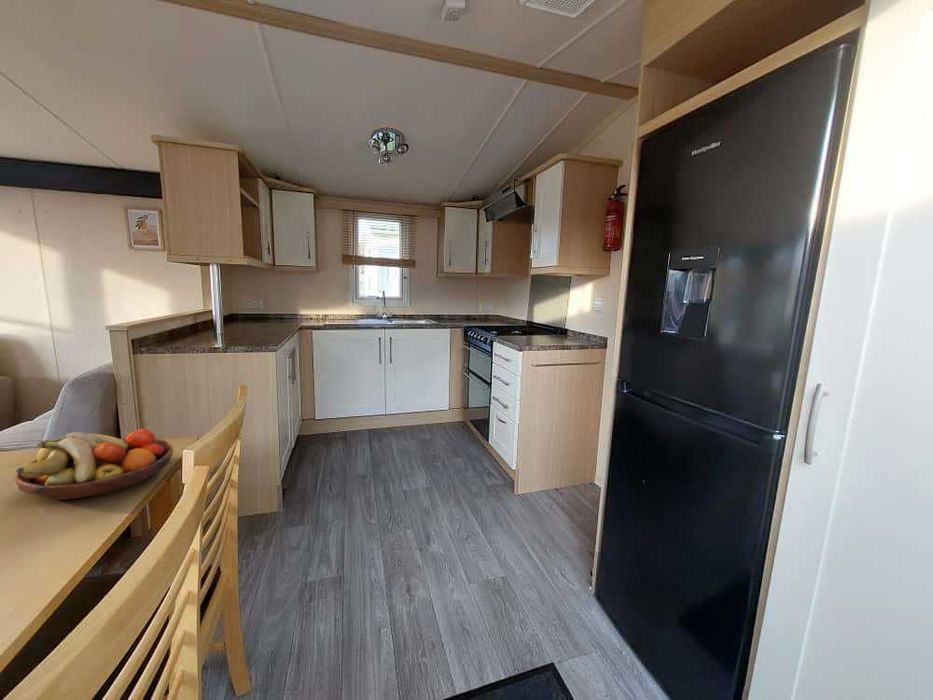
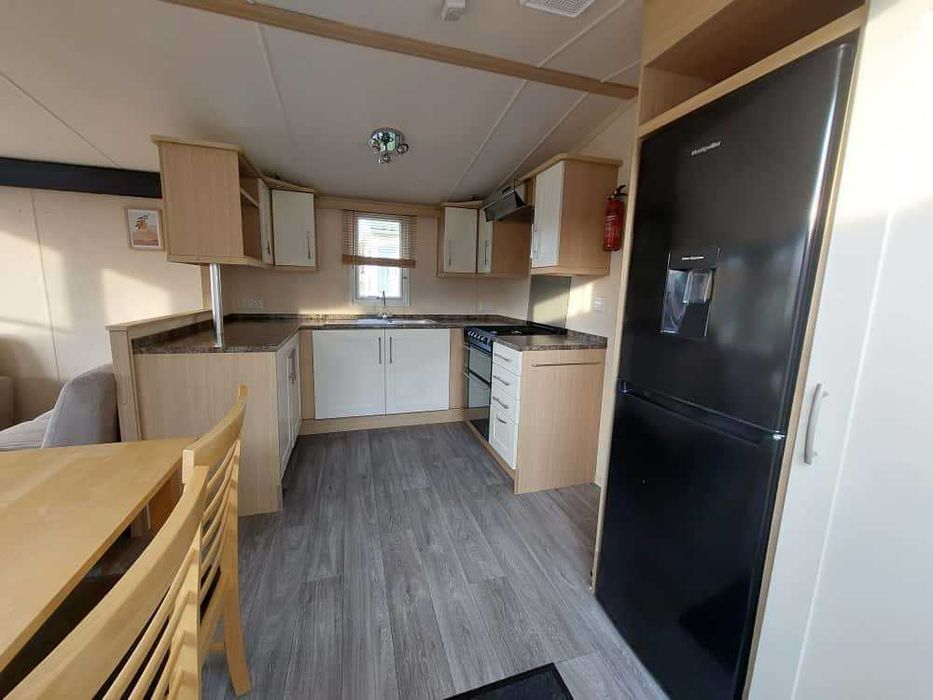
- fruit bowl (100, 454)
